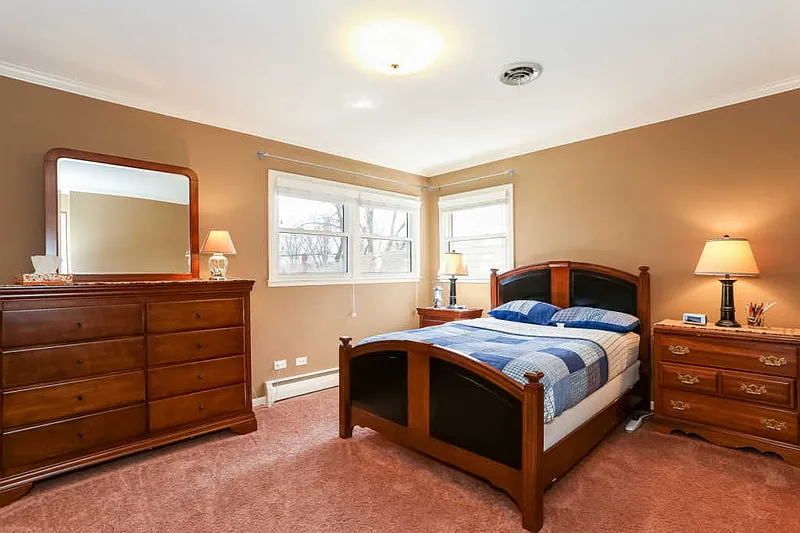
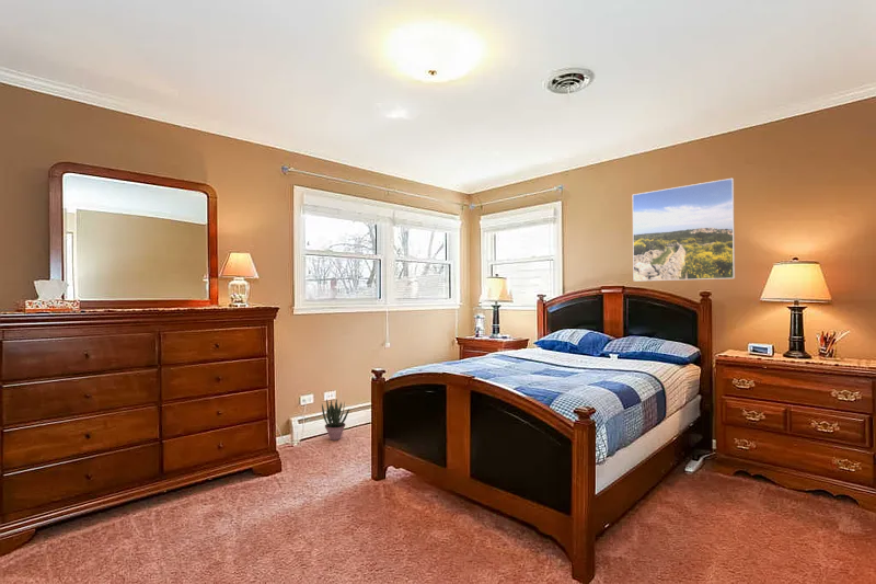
+ potted plant (335, 419)
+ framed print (680, 233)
